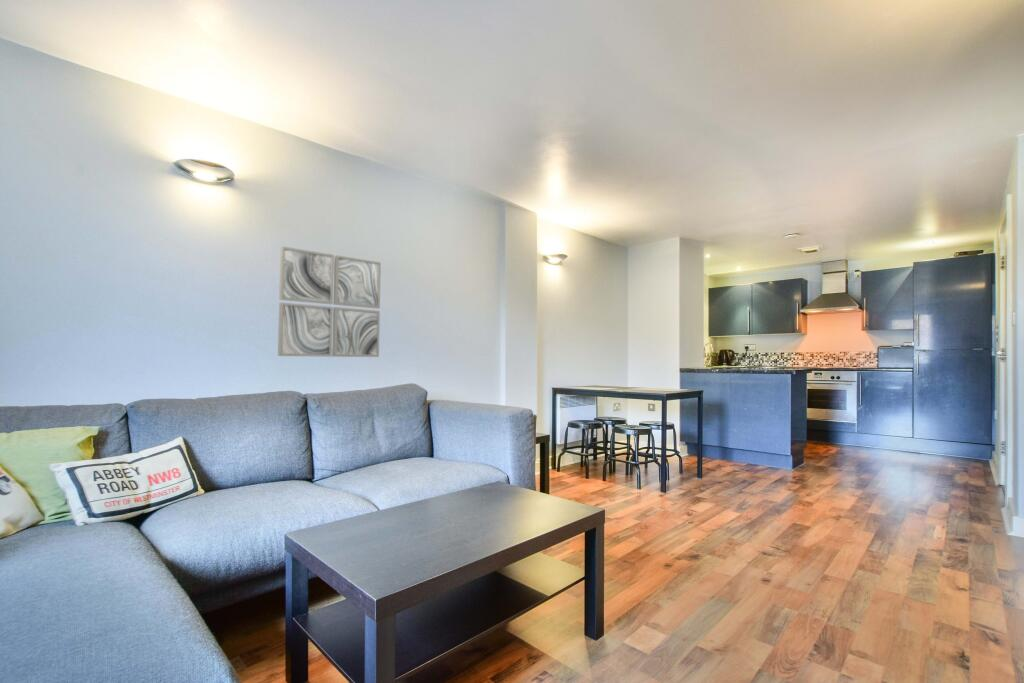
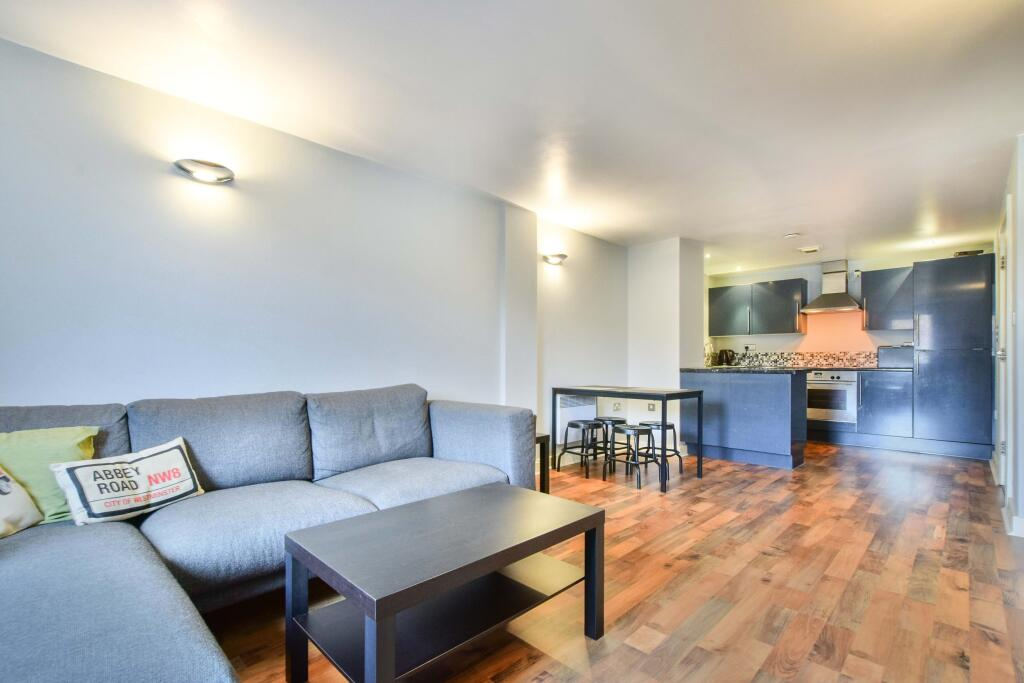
- wall art (333, 307)
